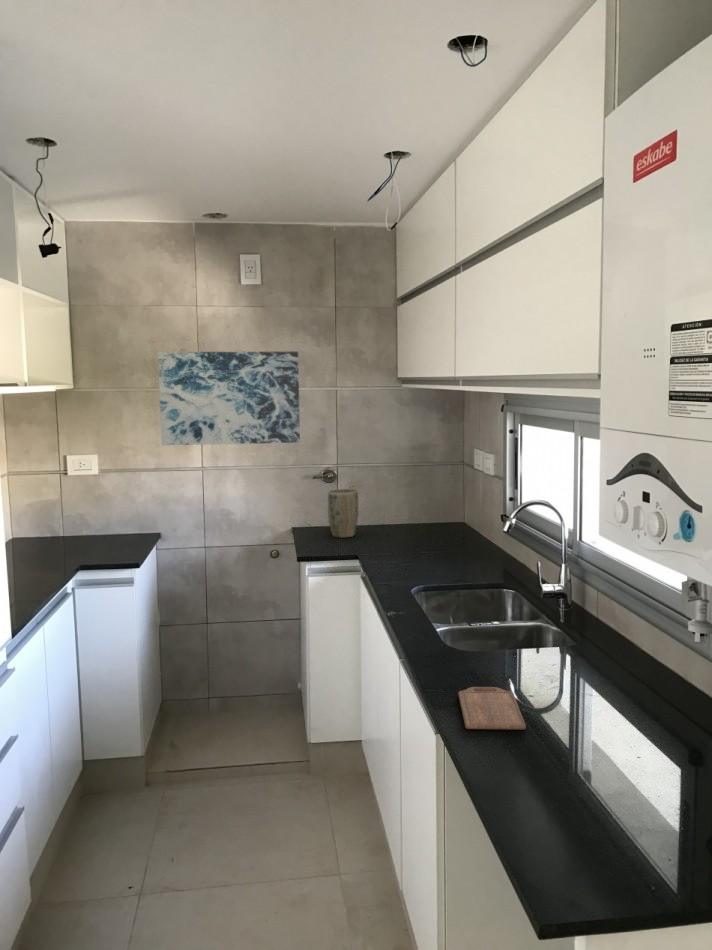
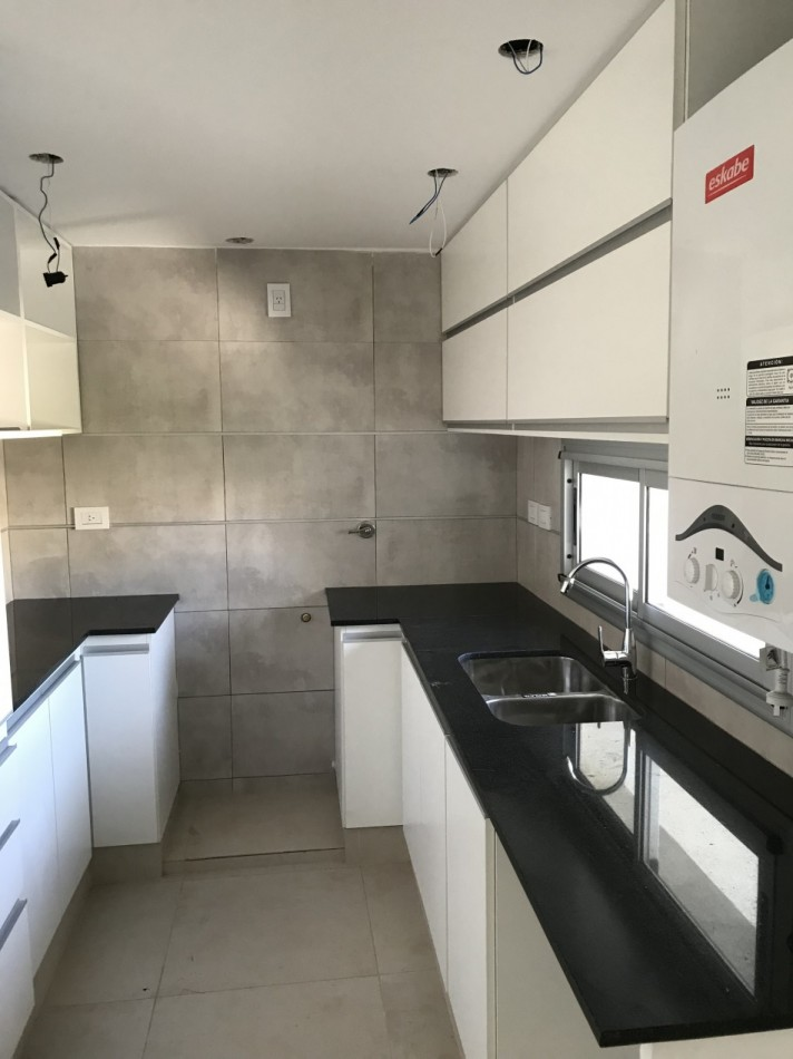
- cutting board (489, 706)
- plant pot (343, 513)
- wall art (230, 398)
